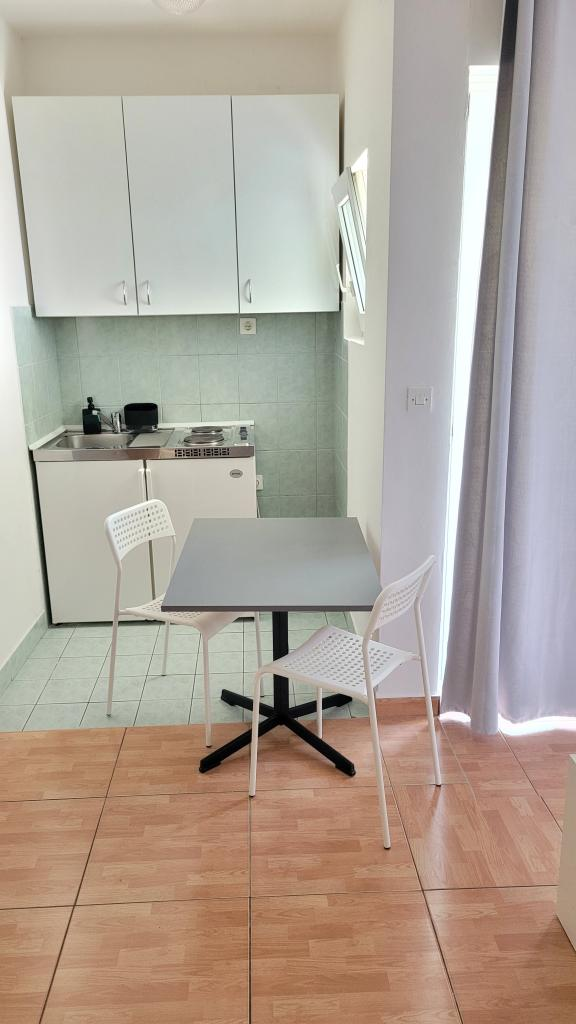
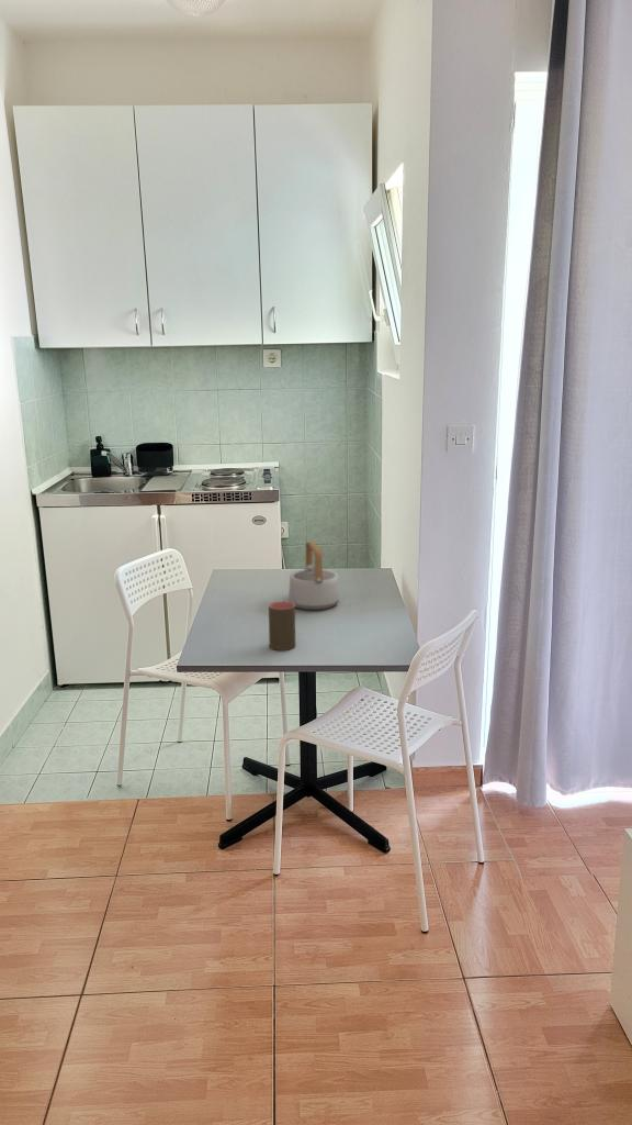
+ teapot (313, 572)
+ cup (282, 625)
